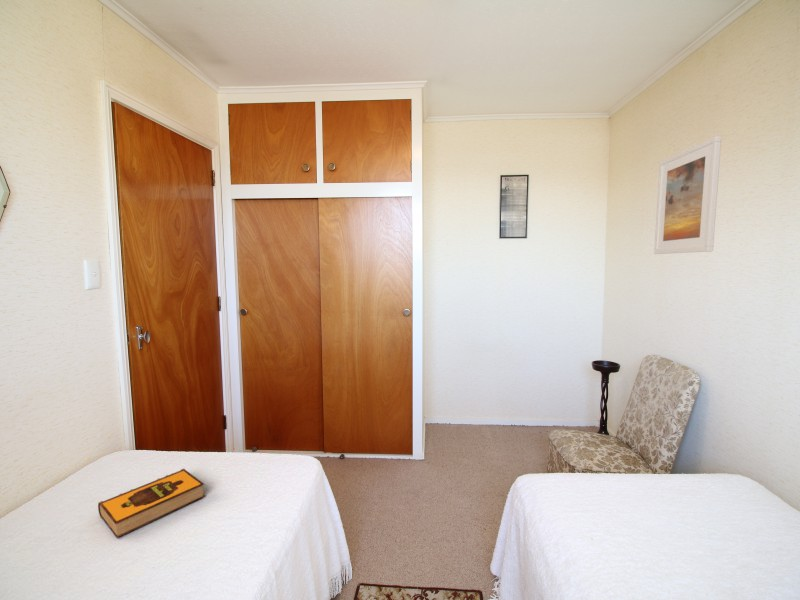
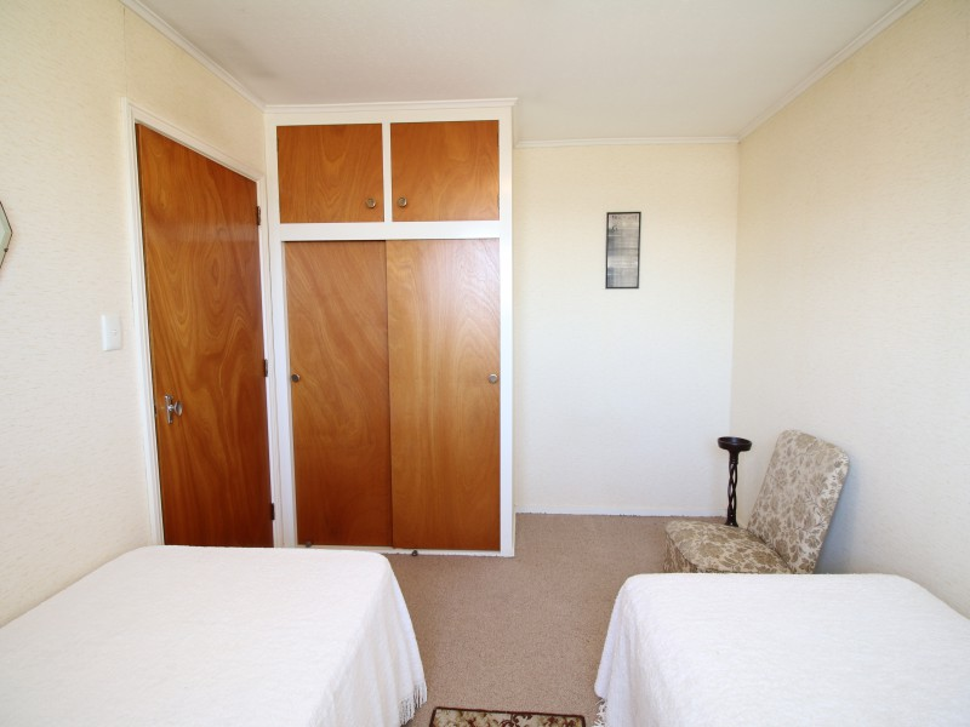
- hardback book (153, 498)
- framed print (683, 202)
